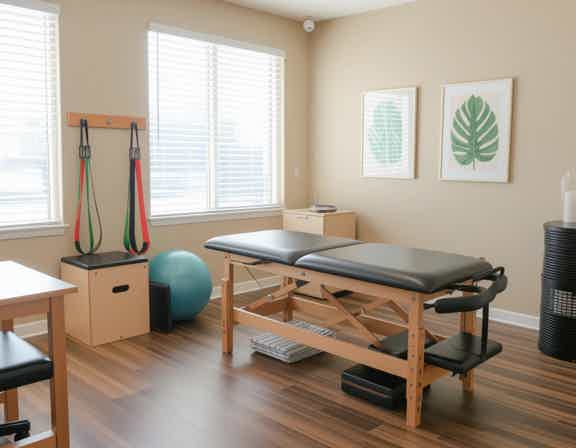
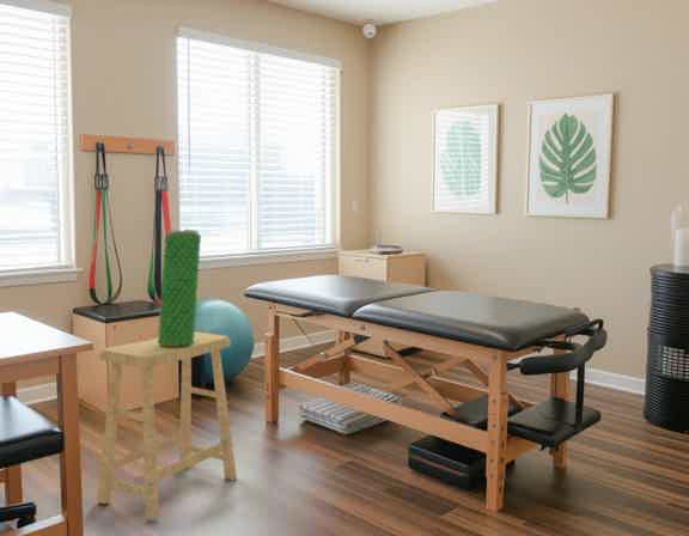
+ stool (181, 416)
+ foam roller (179, 286)
